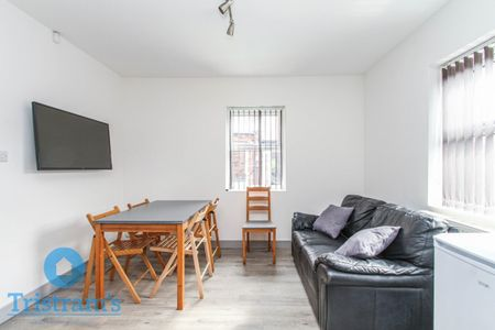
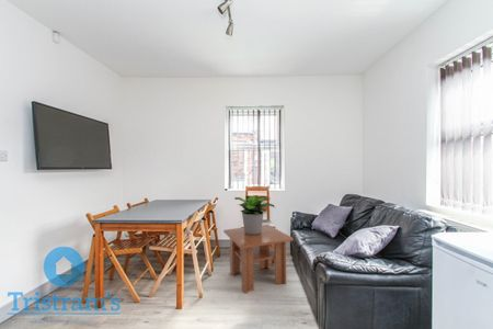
+ potted plant (254, 215)
+ coffee table (256, 256)
